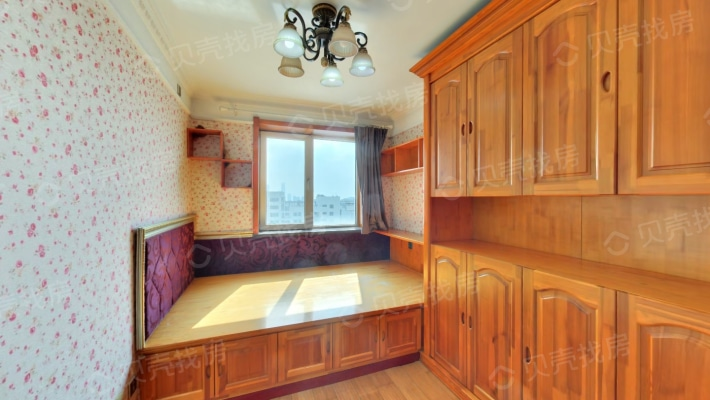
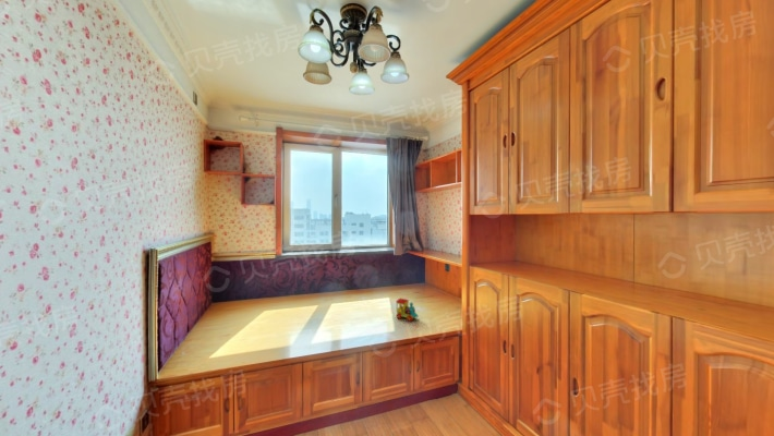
+ toy train (407, 308)
